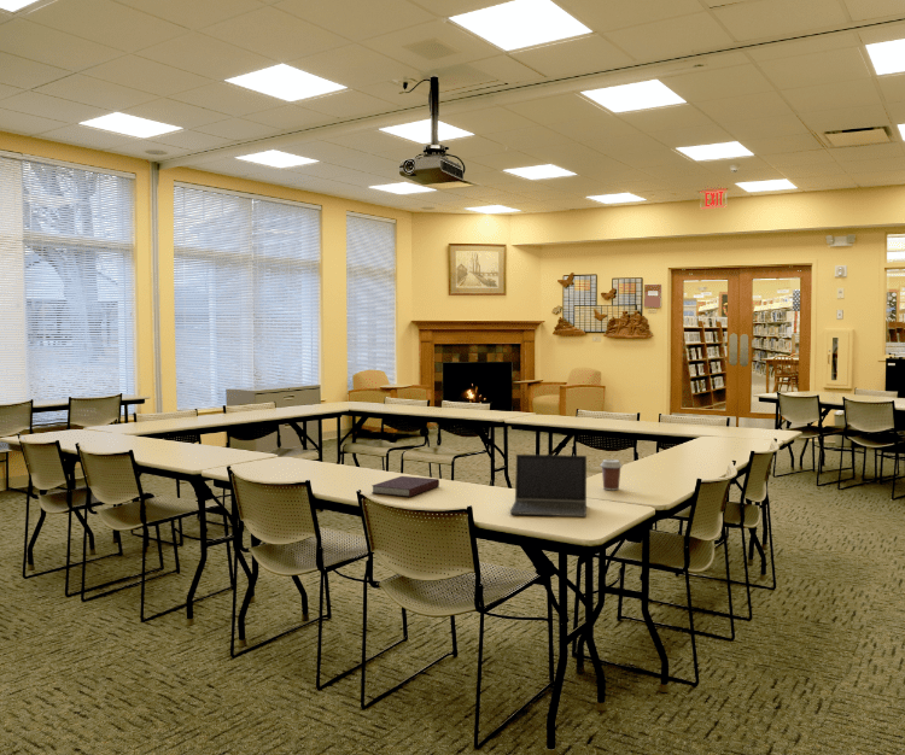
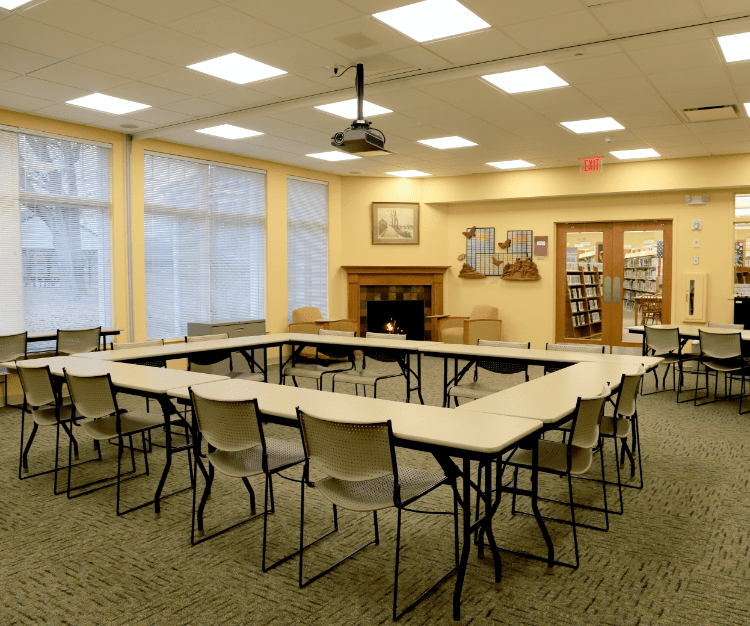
- notebook (405, 485)
- laptop computer (549, 484)
- coffee cup (611, 474)
